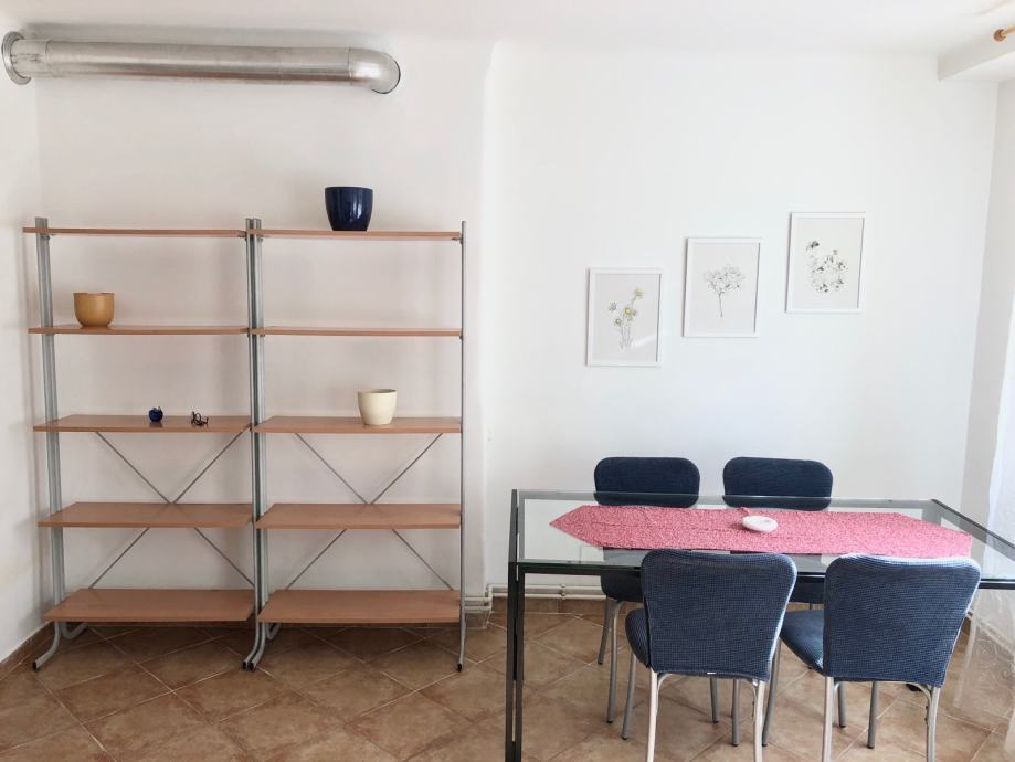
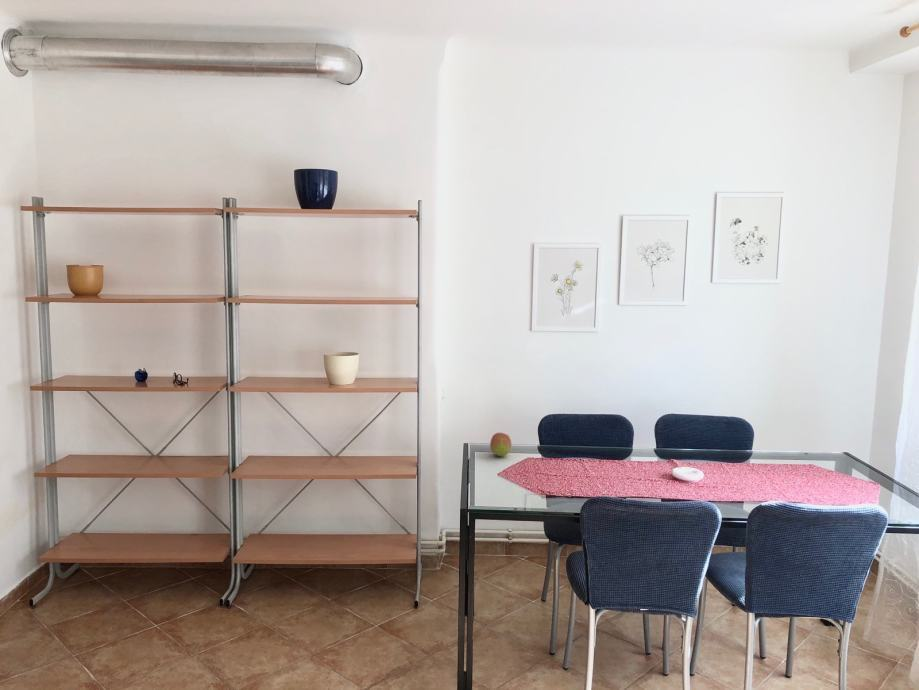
+ fruit (500, 444)
